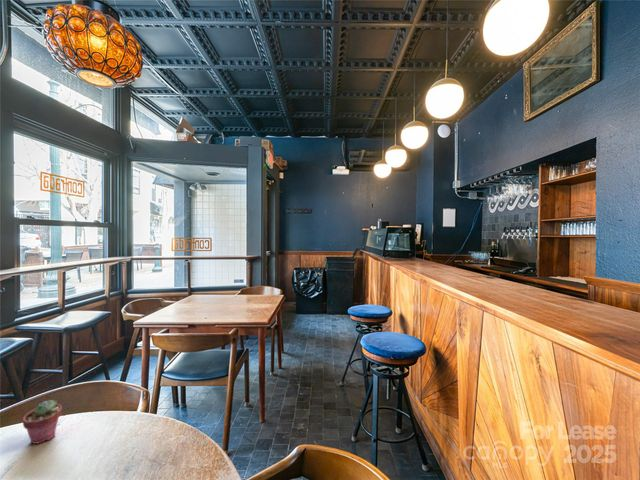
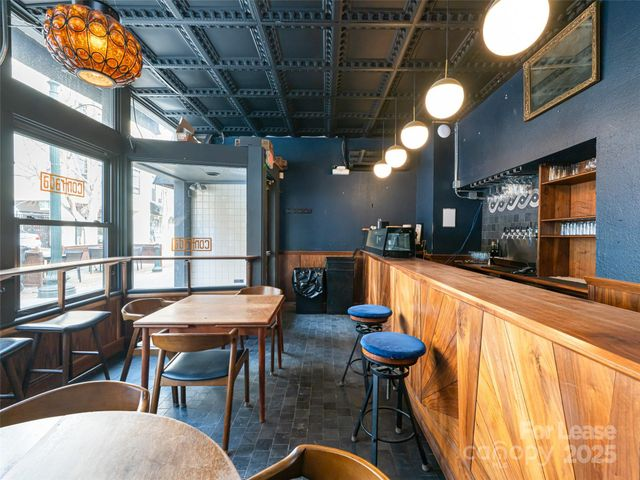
- potted succulent (43, 419)
